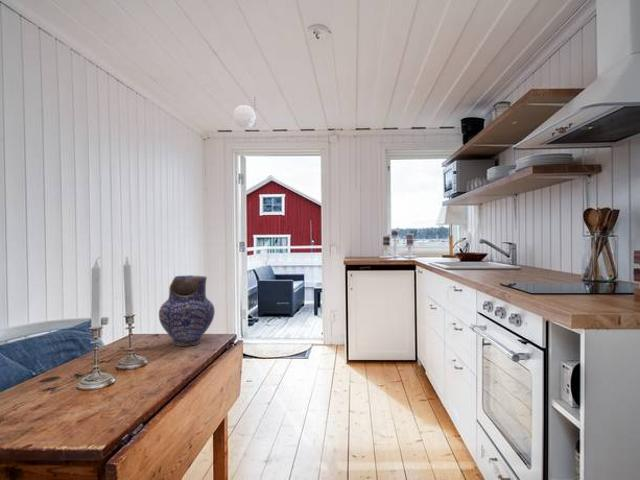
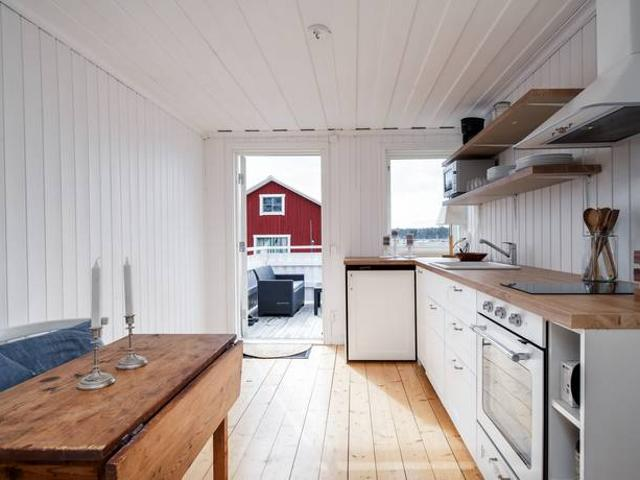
- pottery (187, 309)
- pendant lamp (244, 127)
